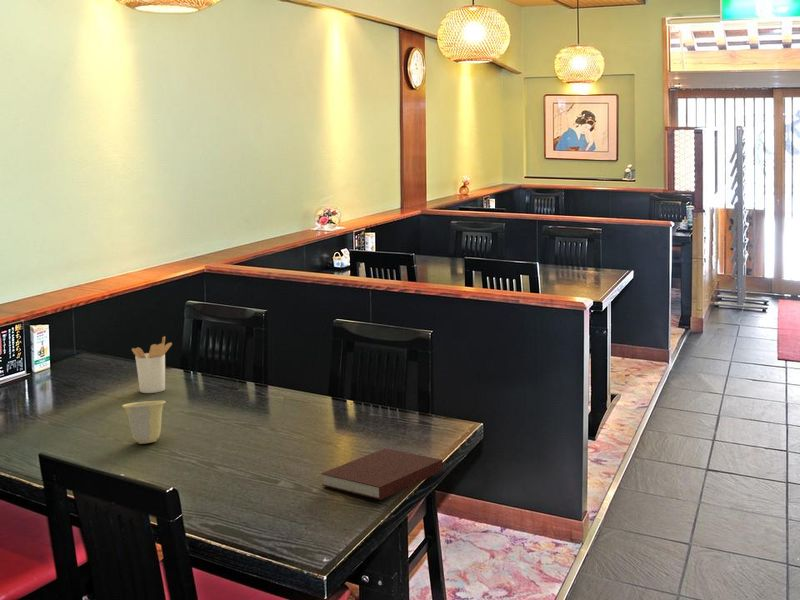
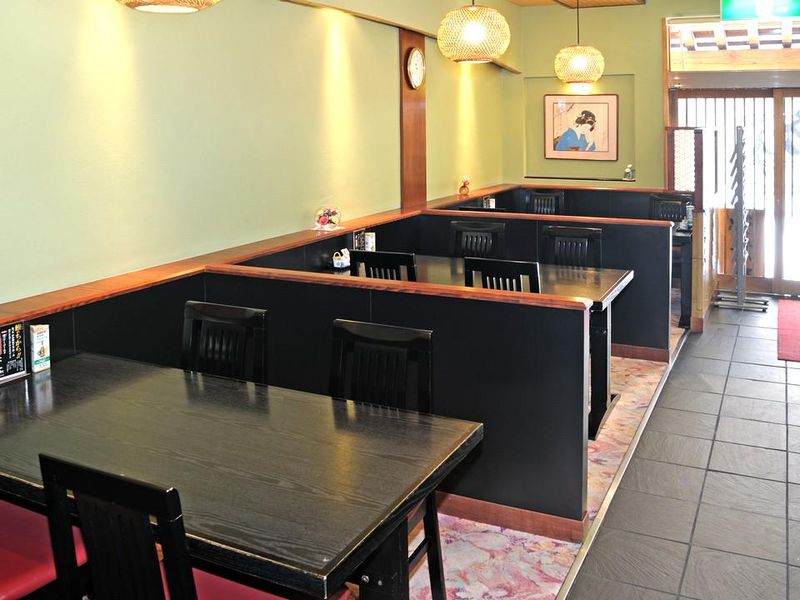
- cup (145, 421)
- notebook (383, 472)
- utensil holder (154, 365)
